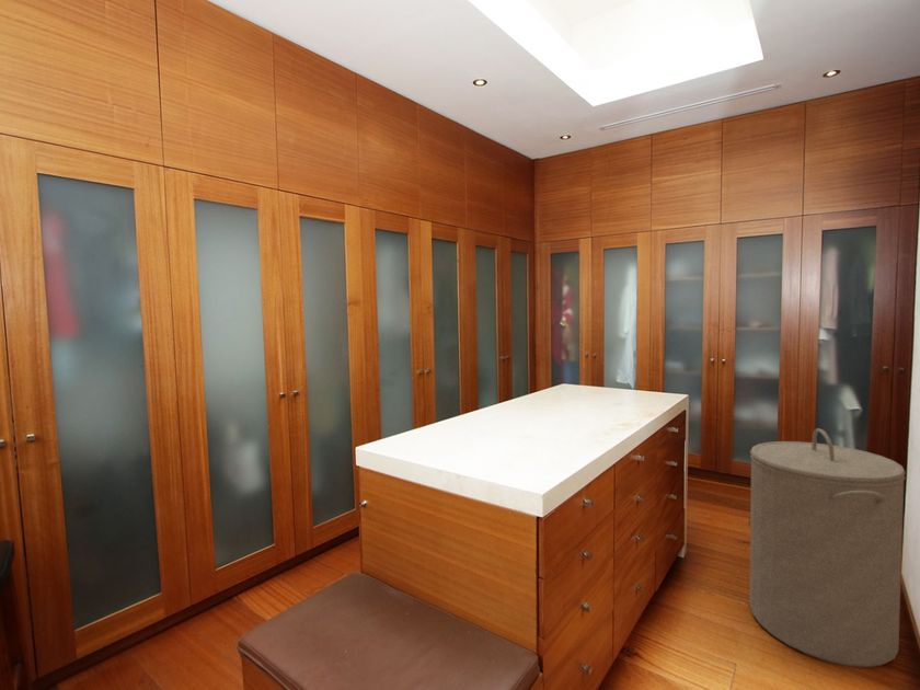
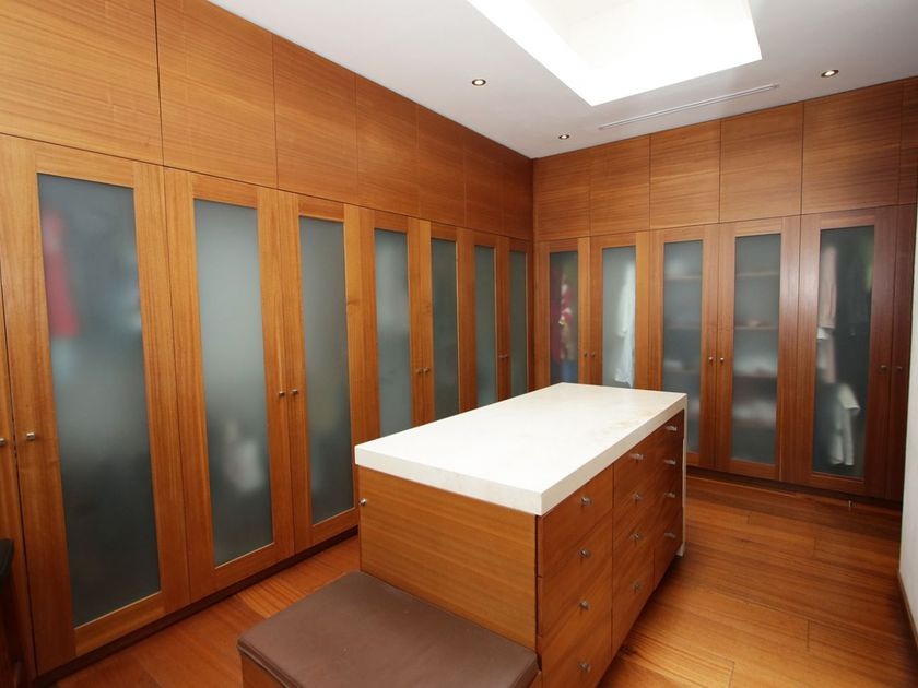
- laundry hamper (819, 528)
